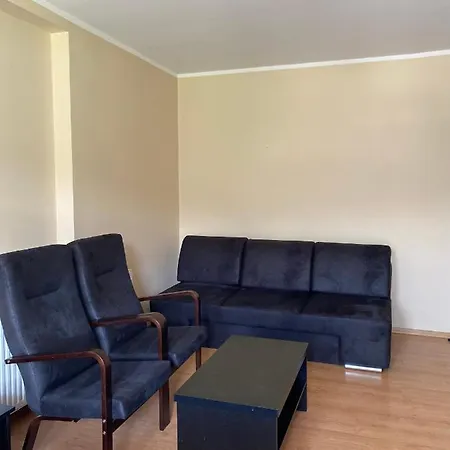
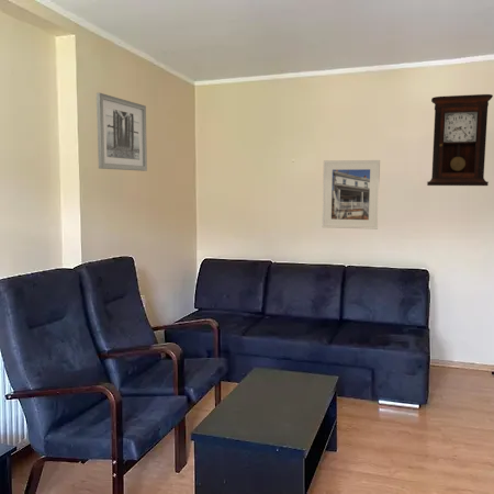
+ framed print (350, 194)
+ pendulum clock (459, 142)
+ wall art (123, 135)
